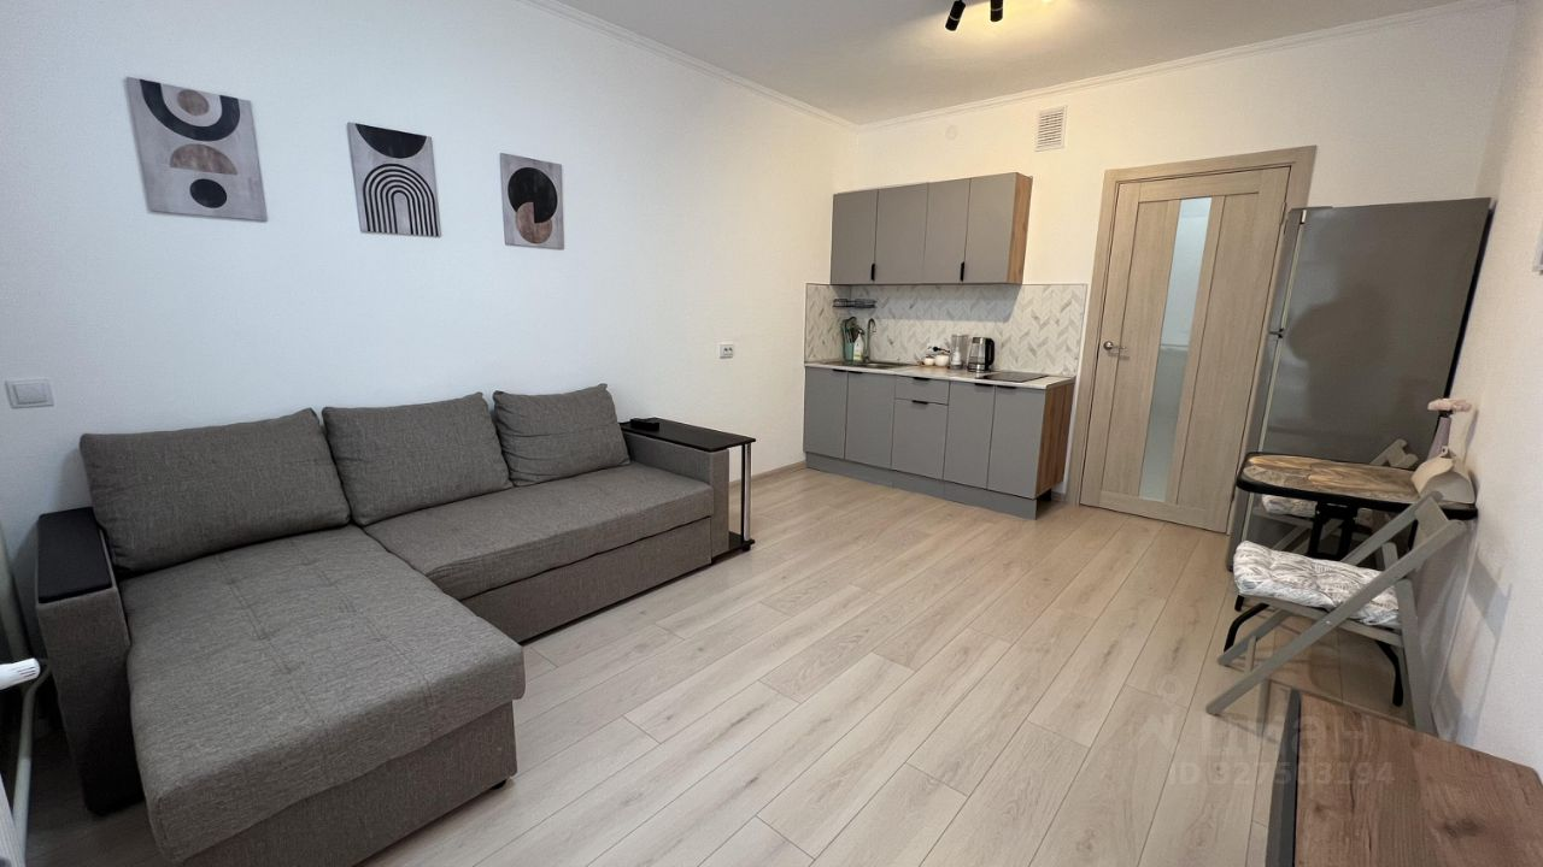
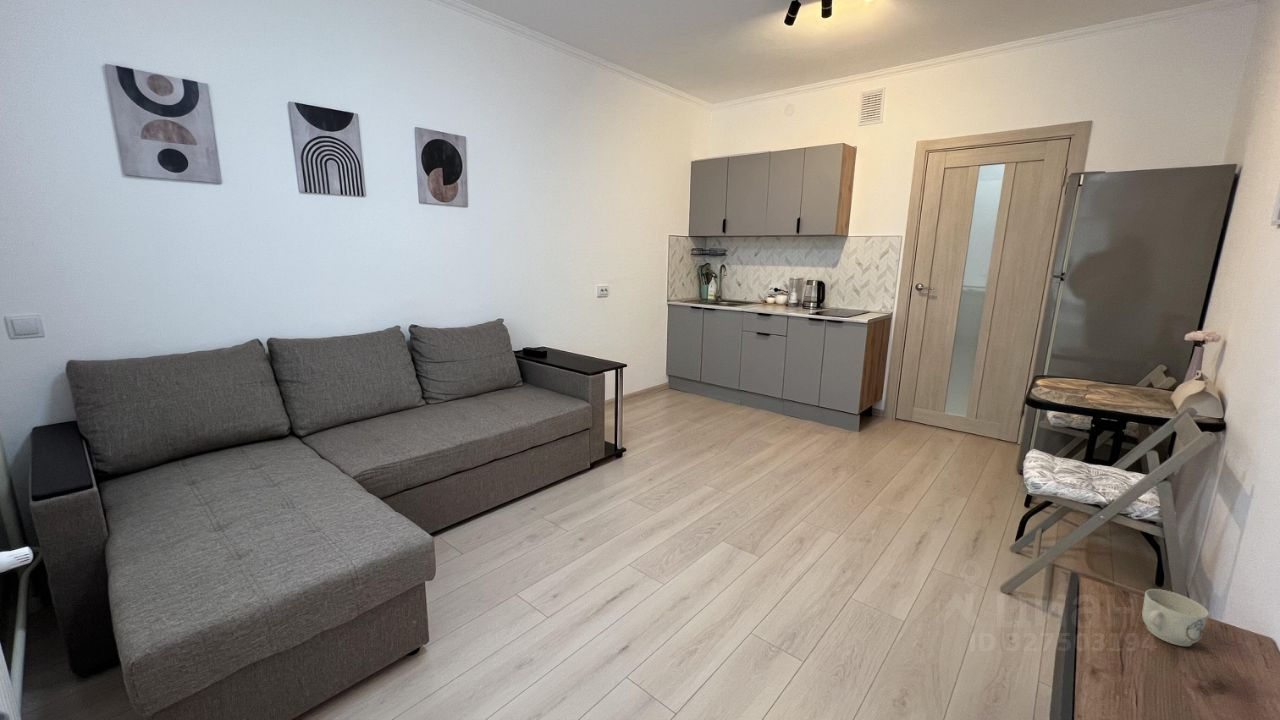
+ mug (1168, 619)
